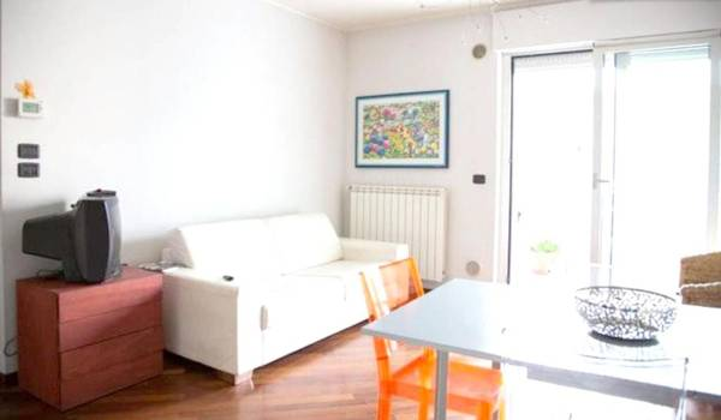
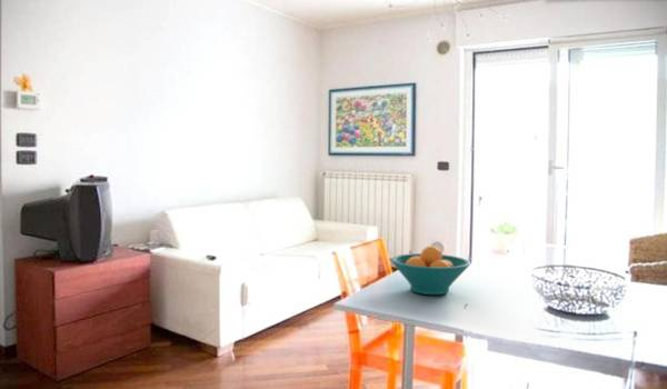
+ fruit bowl (429, 268)
